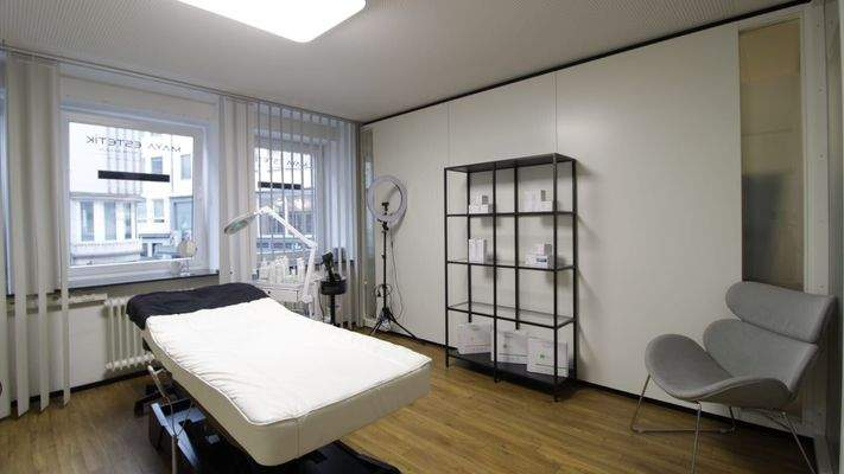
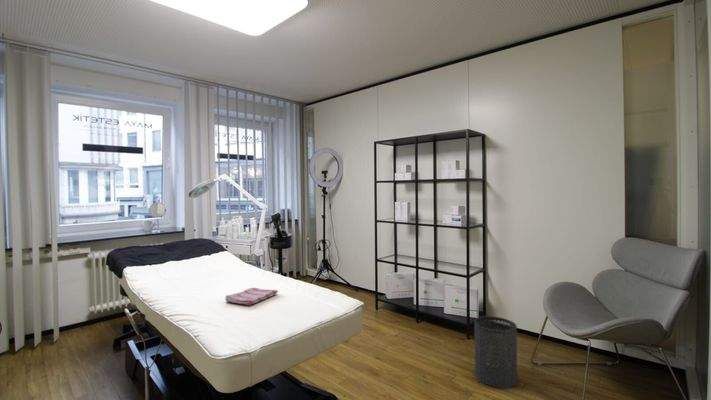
+ trash can (495, 350)
+ dish towel (252, 294)
